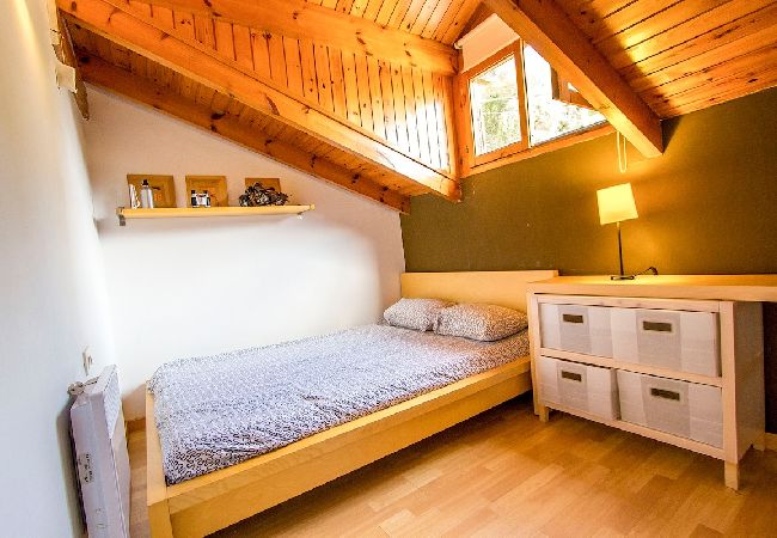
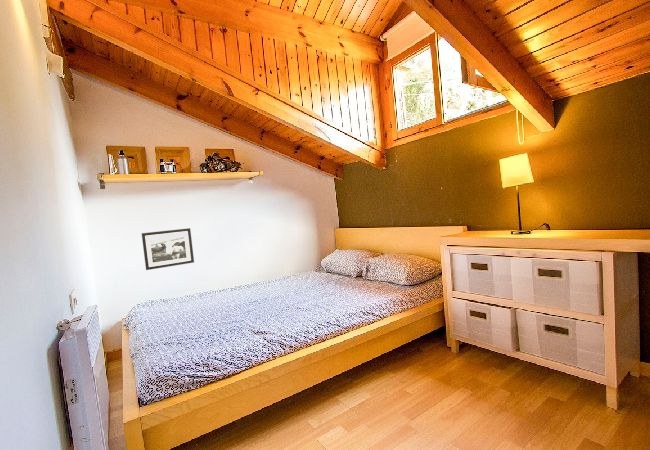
+ picture frame (168, 248)
